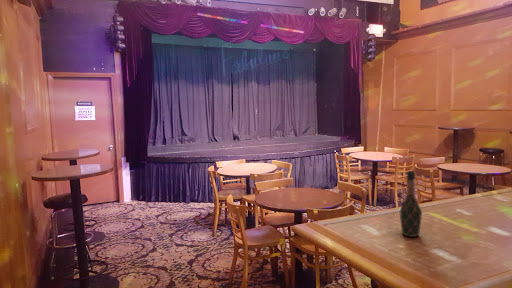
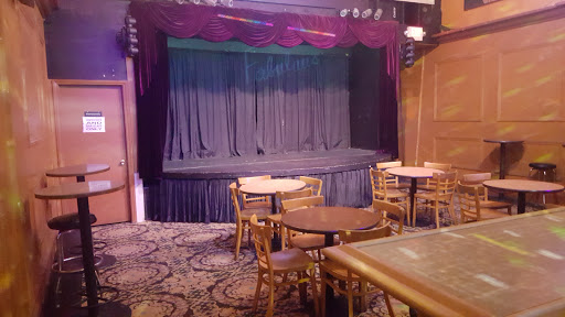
- wine bottle (410, 203)
